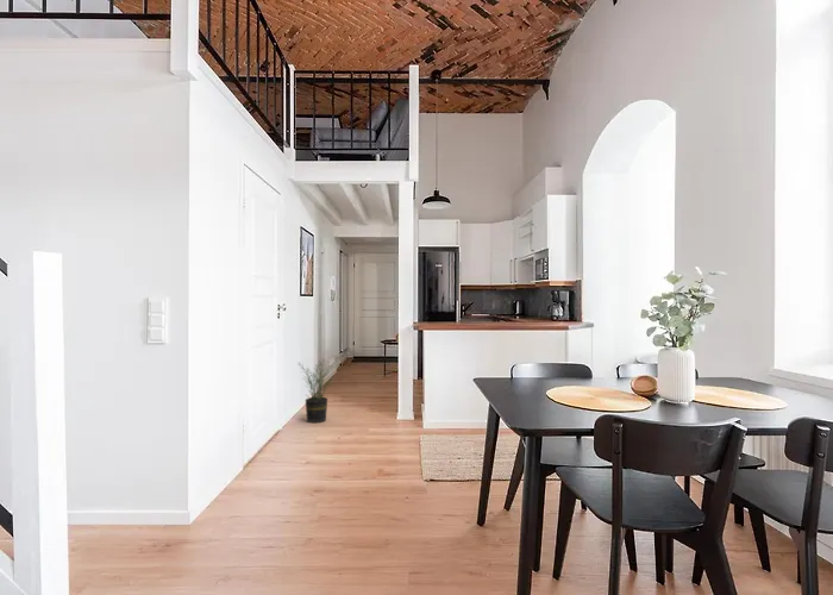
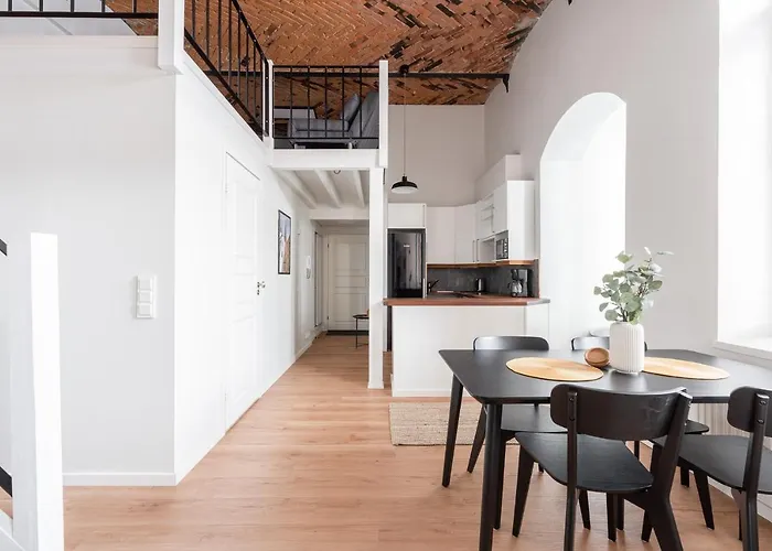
- potted plant (314, 389)
